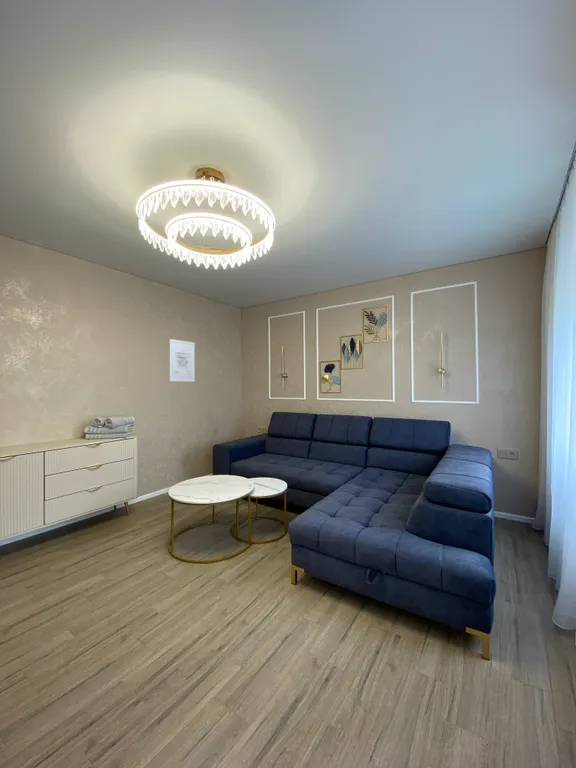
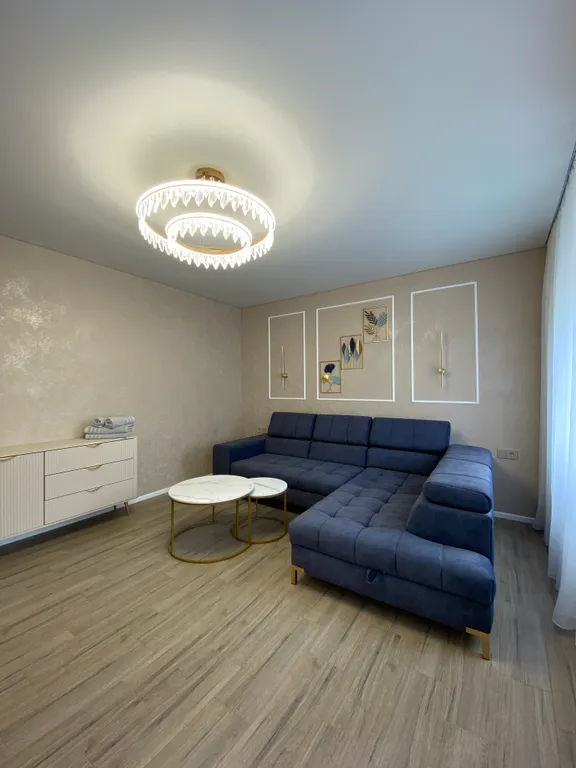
- wall art (182, 361)
